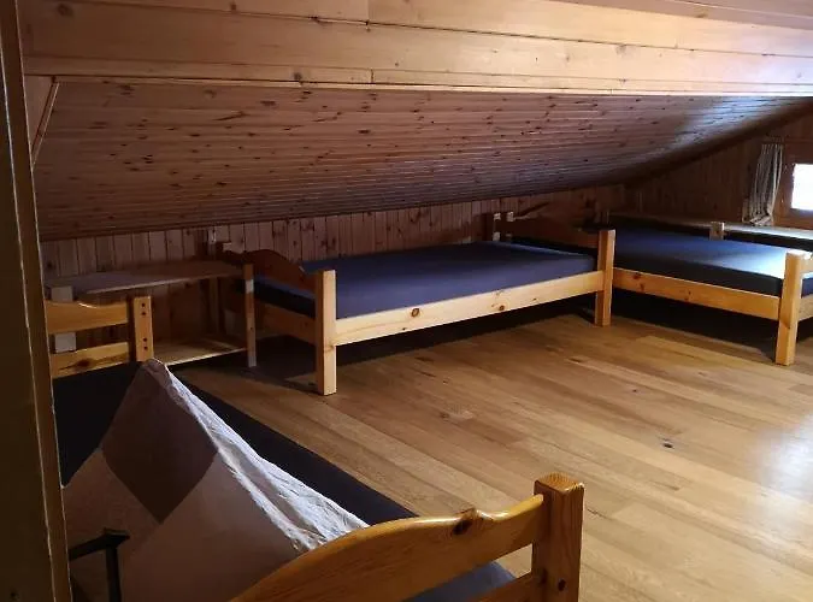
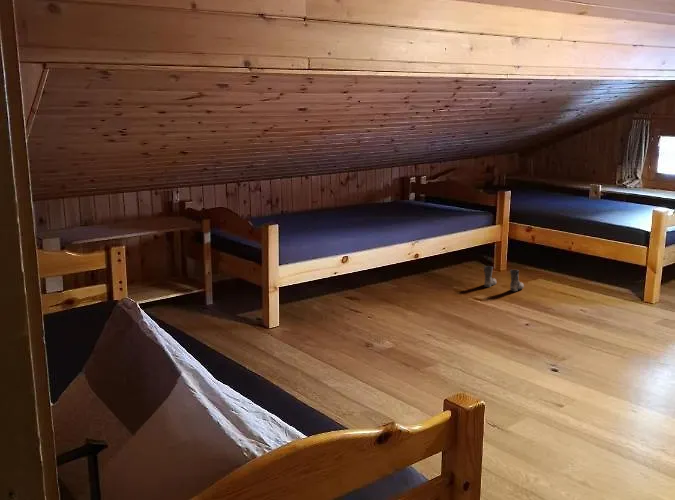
+ boots (511, 277)
